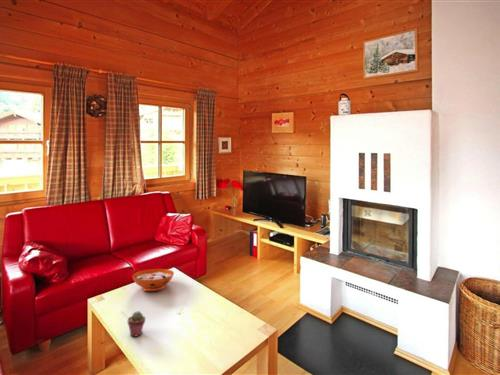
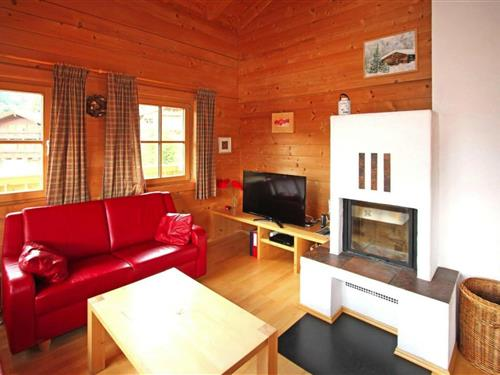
- decorative bowl (153, 280)
- potted succulent (136, 322)
